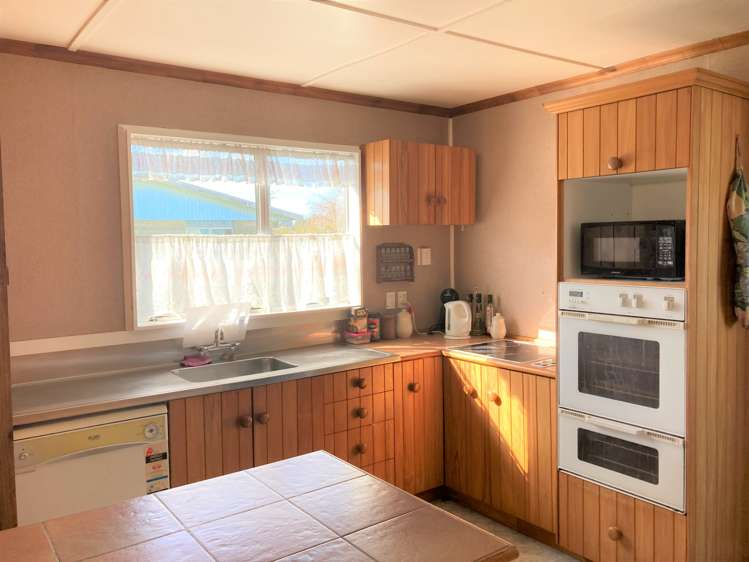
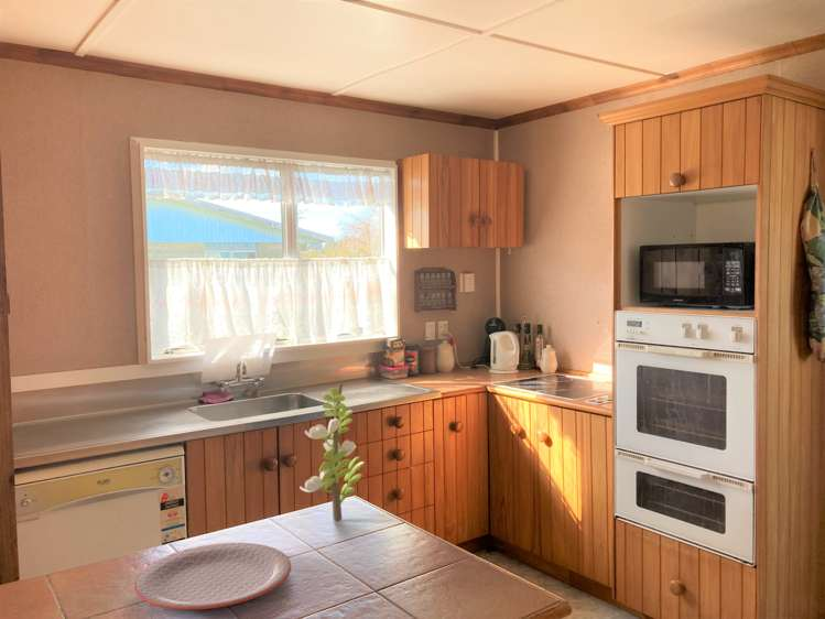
+ flower (330, 452)
+ plate (215, 577)
